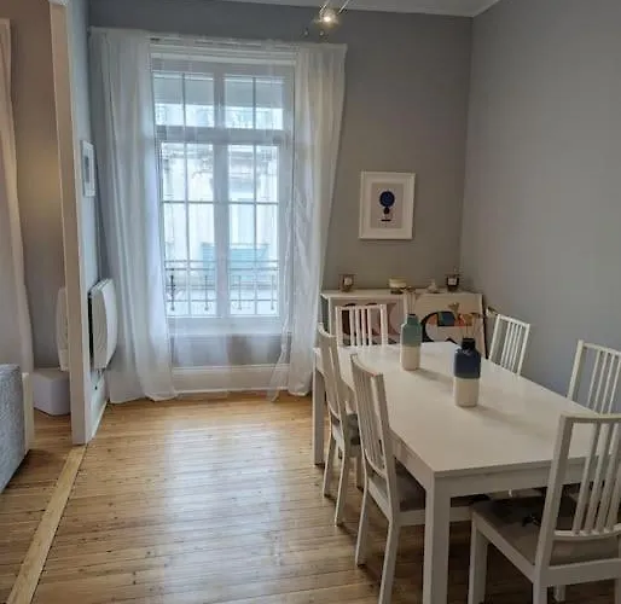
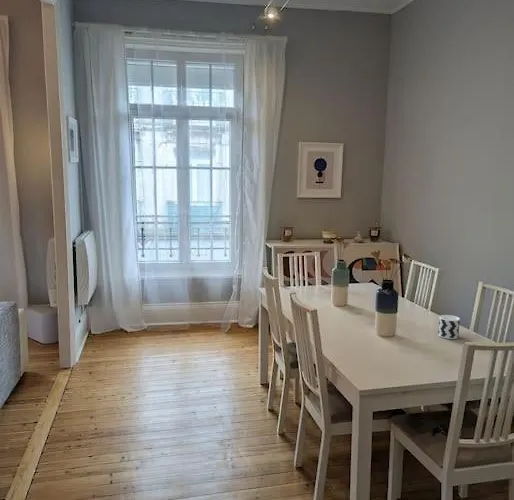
+ cup (448, 325)
